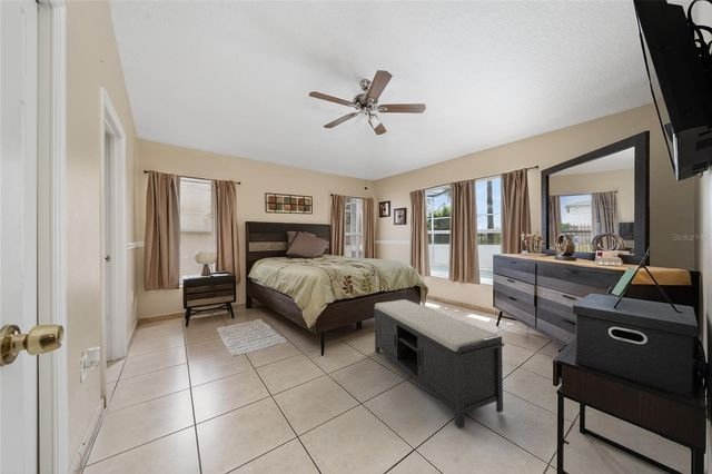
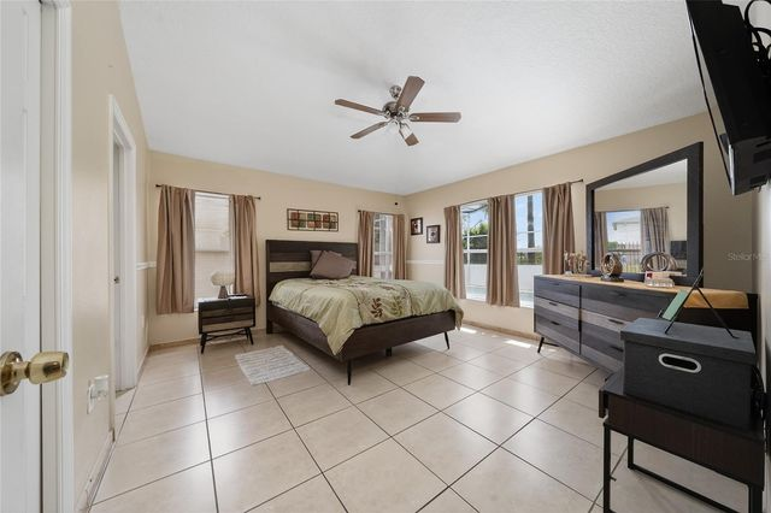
- bench (425, 345)
